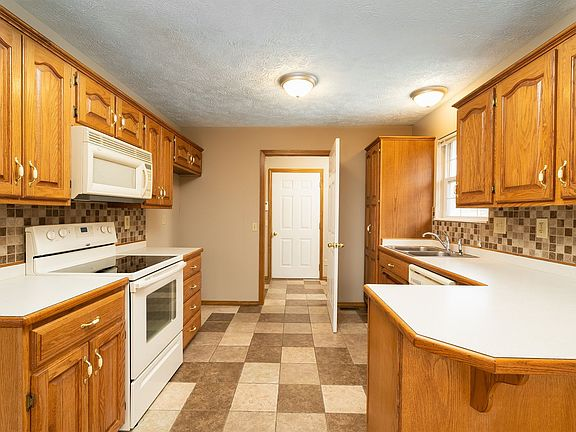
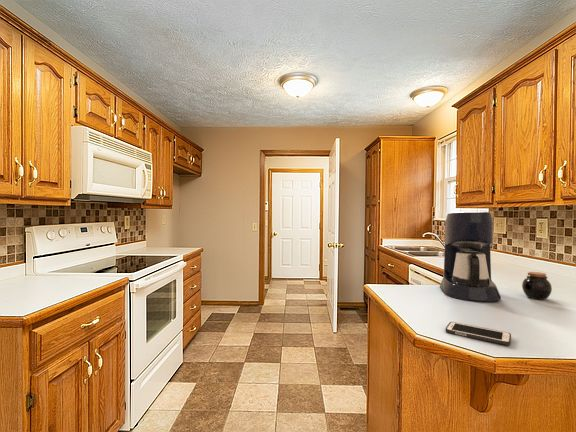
+ coffee maker (470, 252)
+ jar (536, 285)
+ cell phone (477, 332)
